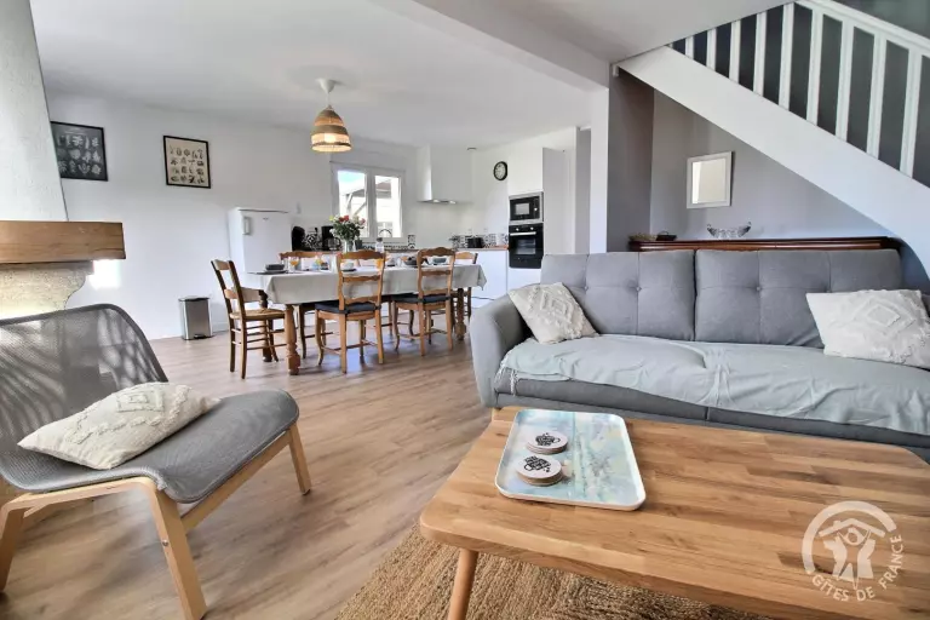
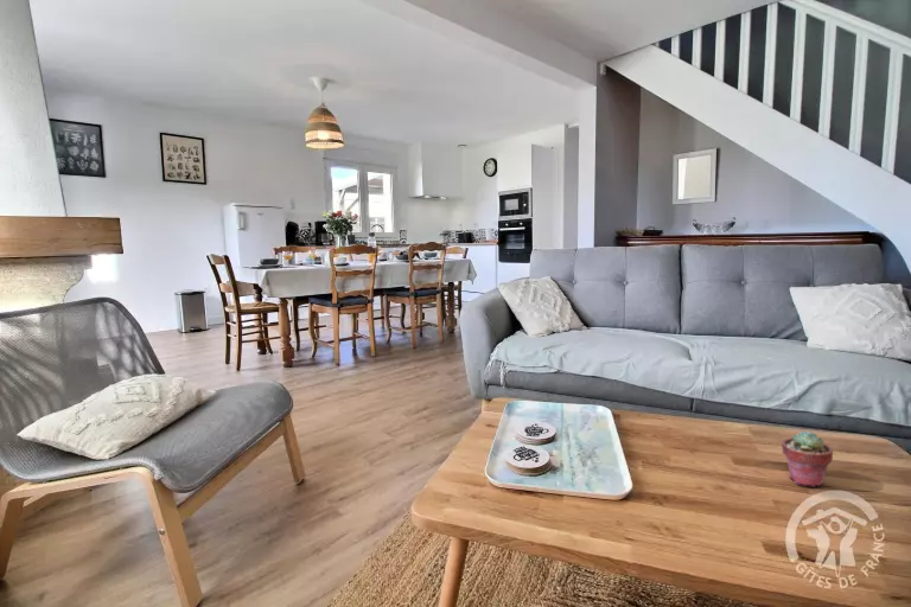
+ potted succulent (805, 455)
